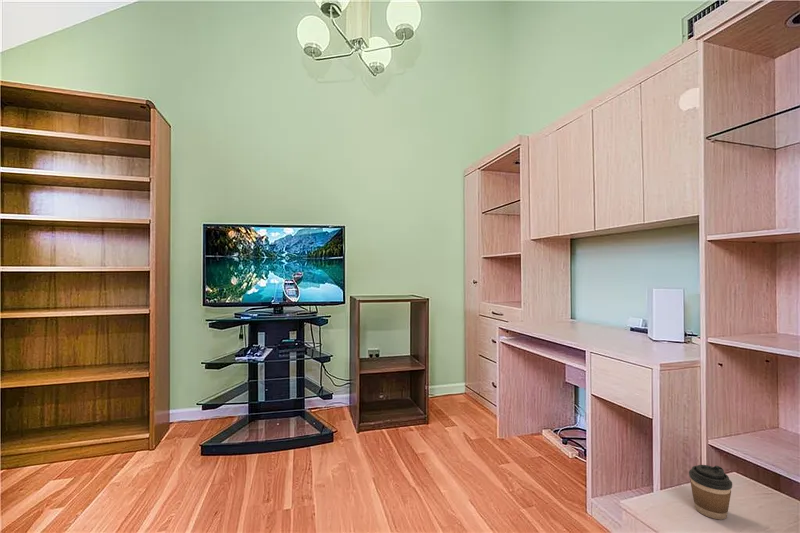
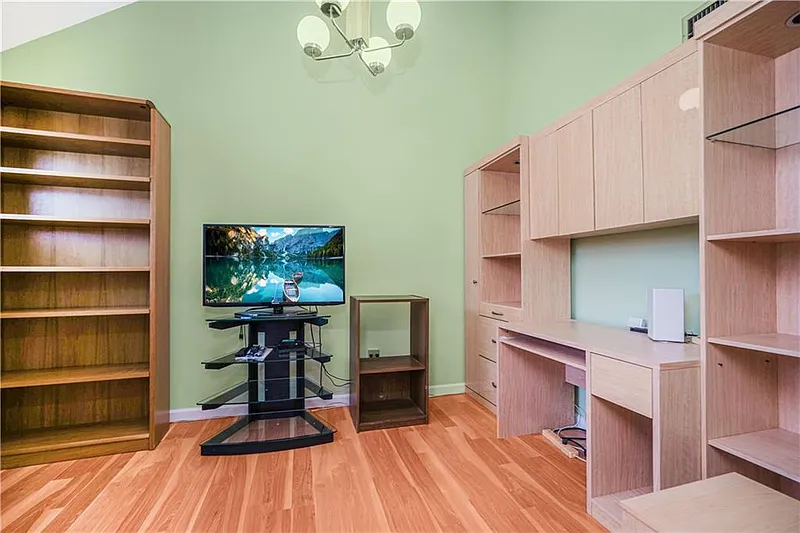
- coffee cup (710, 489)
